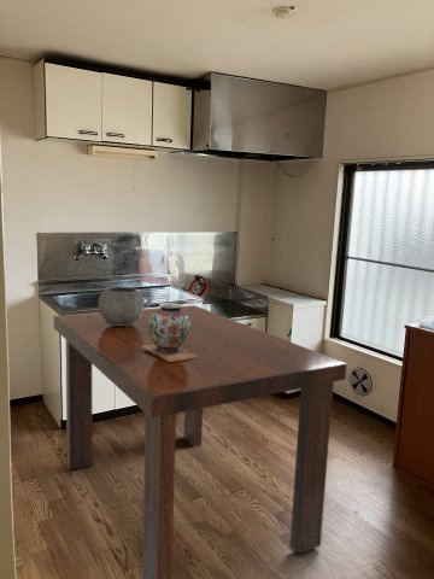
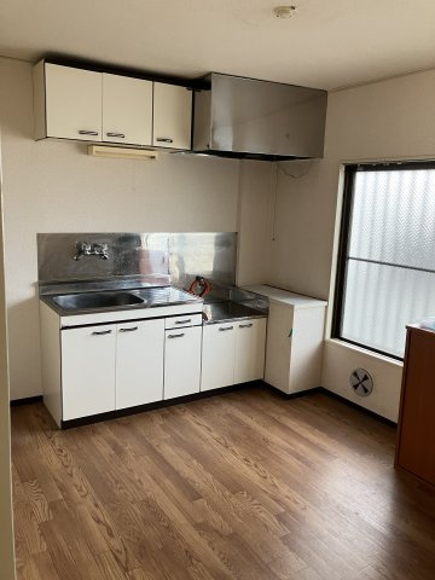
- dining table (175, 421)
- decorative vase (169, 328)
- bowl (121, 306)
